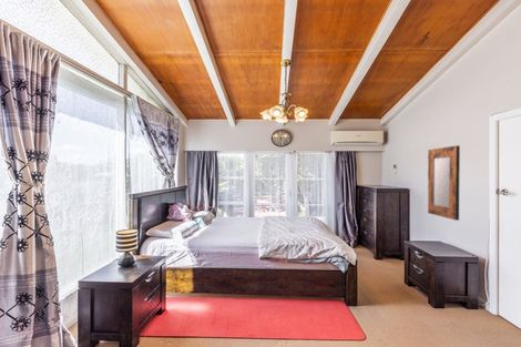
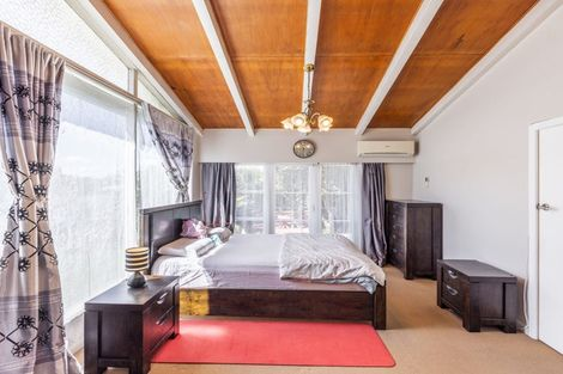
- home mirror (442, 182)
